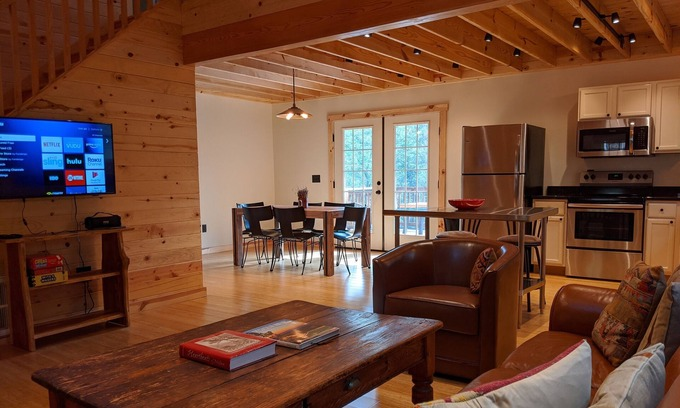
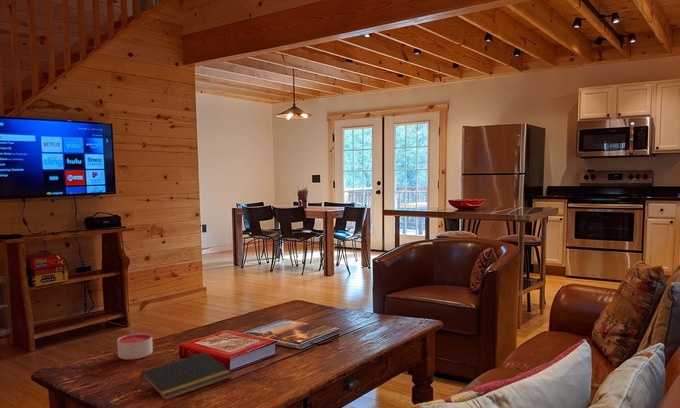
+ candle (135, 345)
+ notepad (187, 374)
